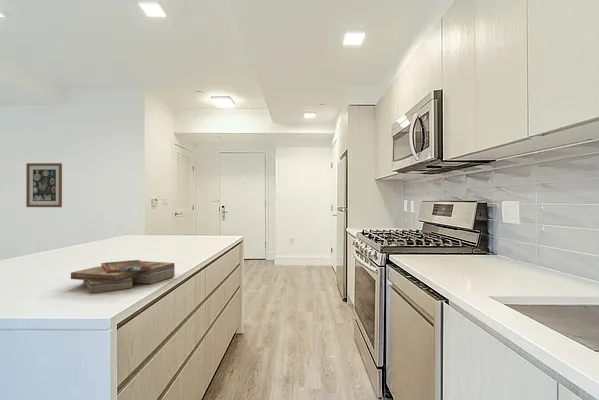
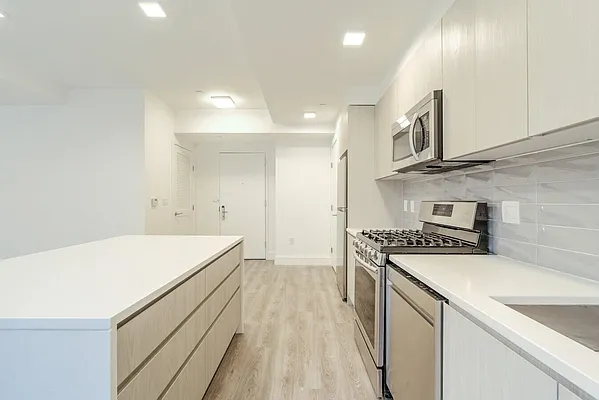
- clipboard (126, 270)
- wall art (44, 185)
